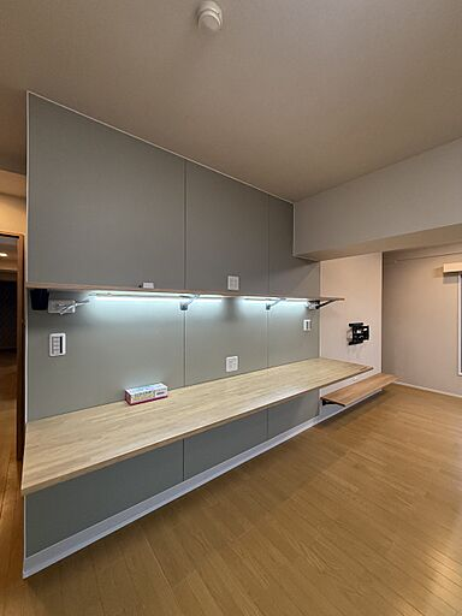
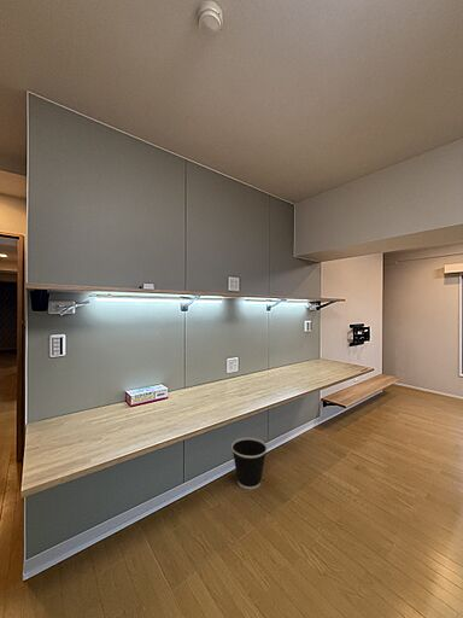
+ wastebasket (248, 464)
